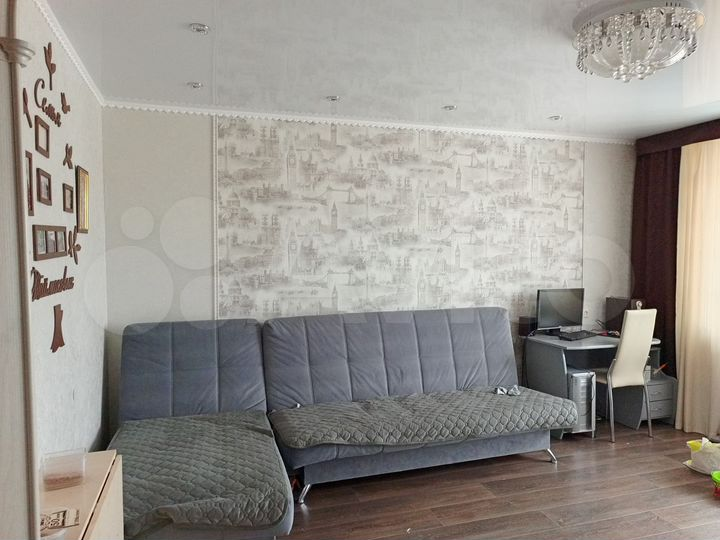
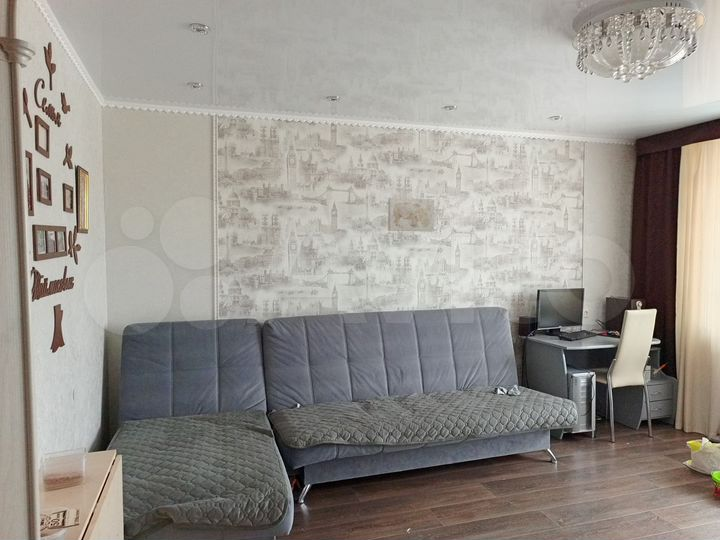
+ wall art (411, 214)
